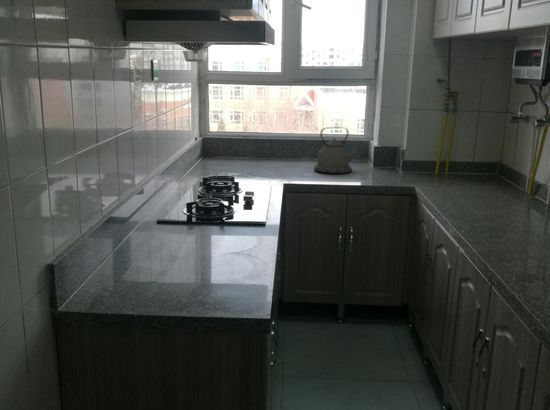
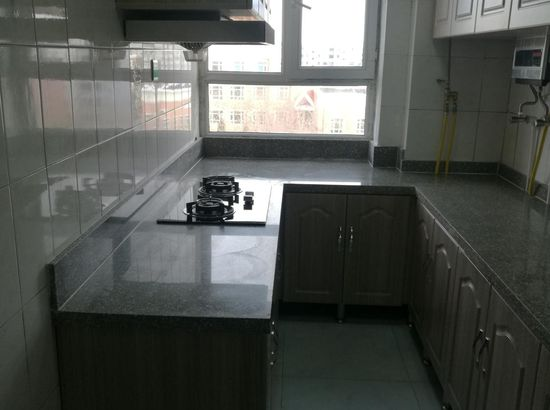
- kettle (335, 148)
